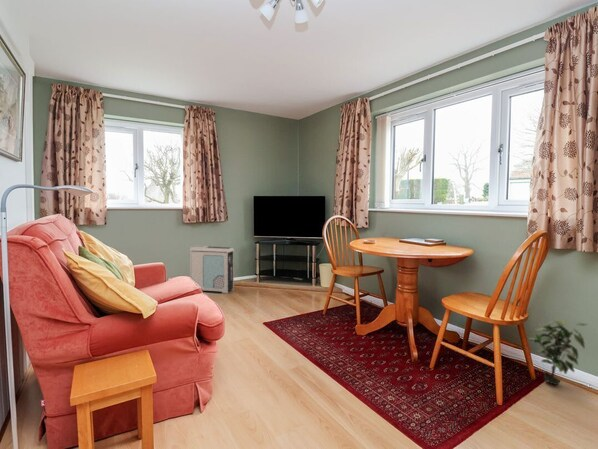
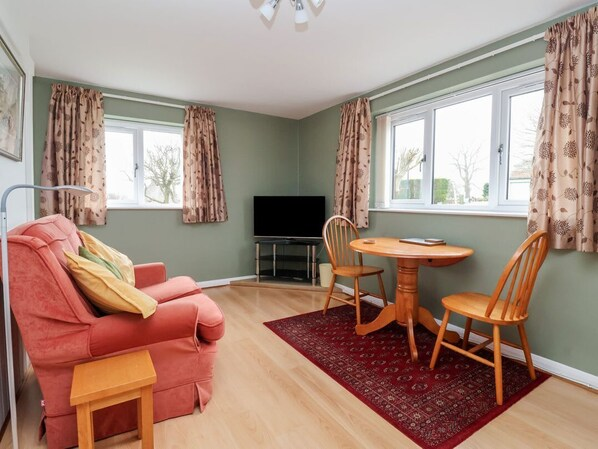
- potted plant (557, 350)
- air purifier (212, 268)
